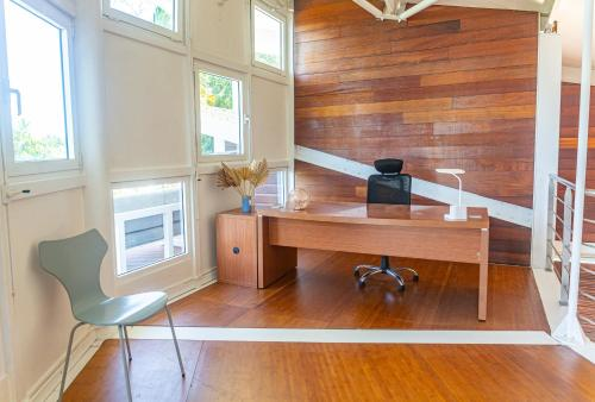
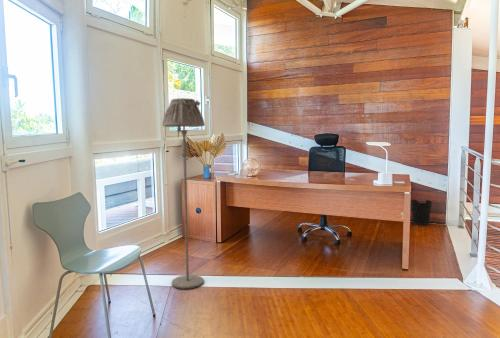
+ wastebasket (420, 212)
+ floor lamp (185, 192)
